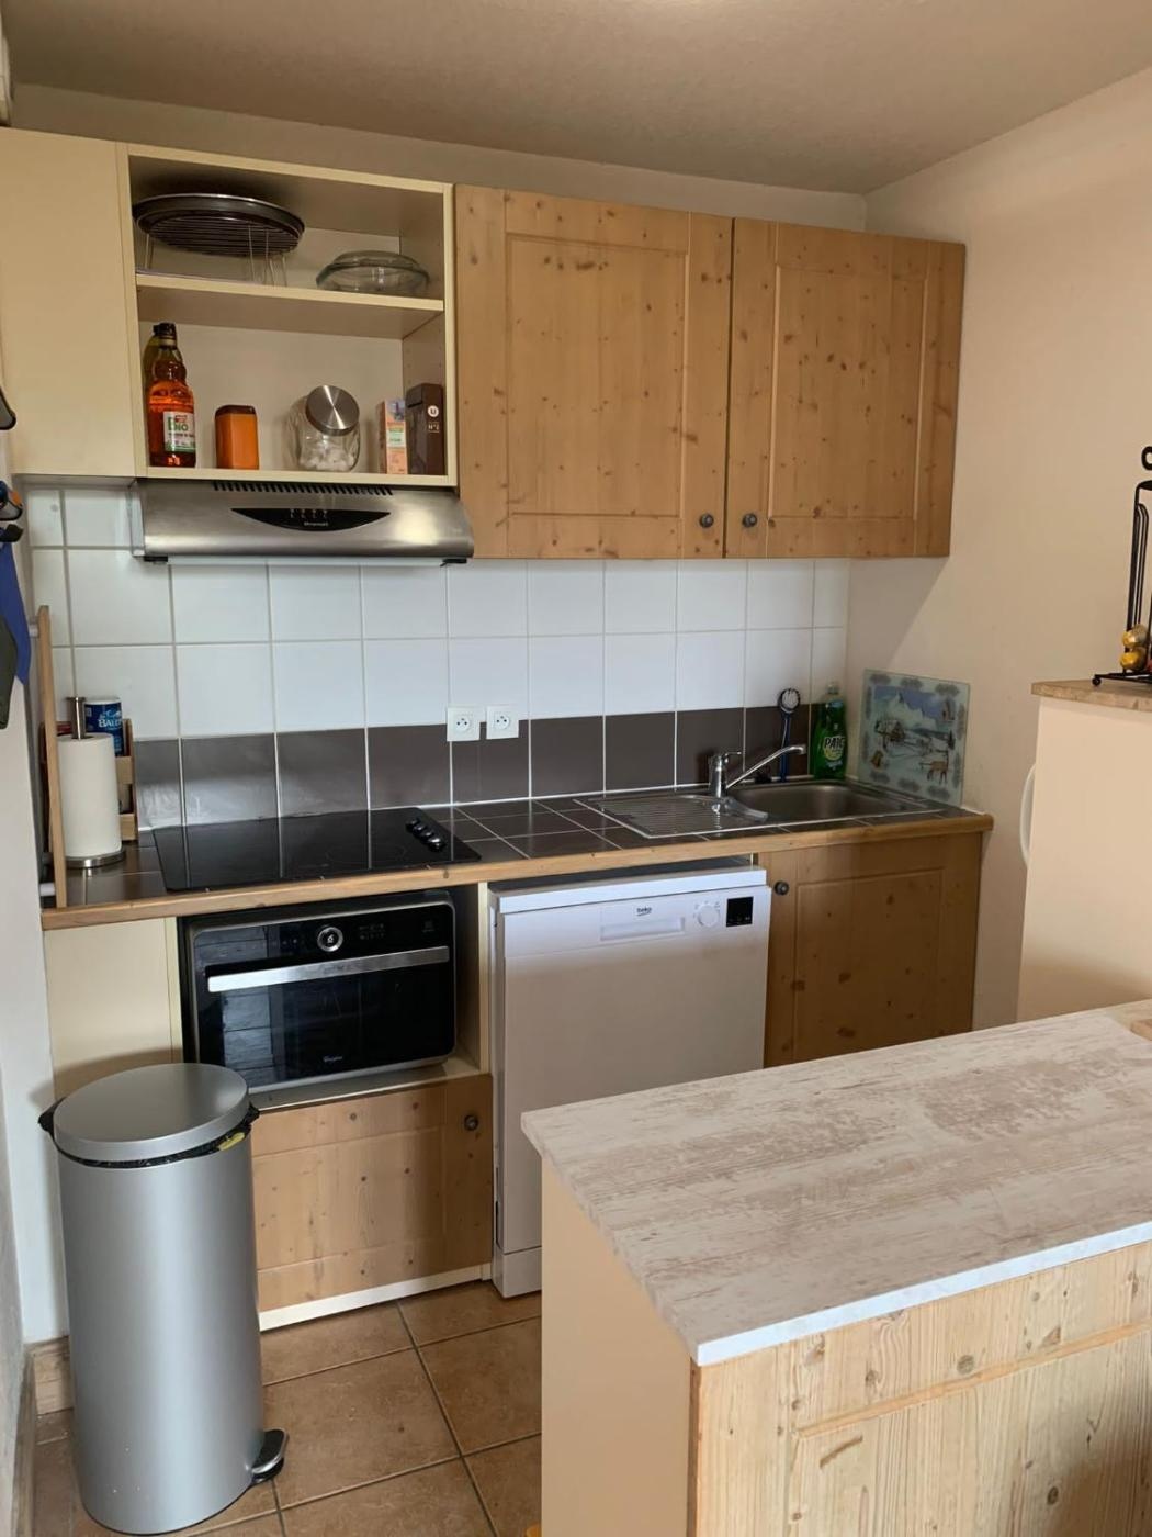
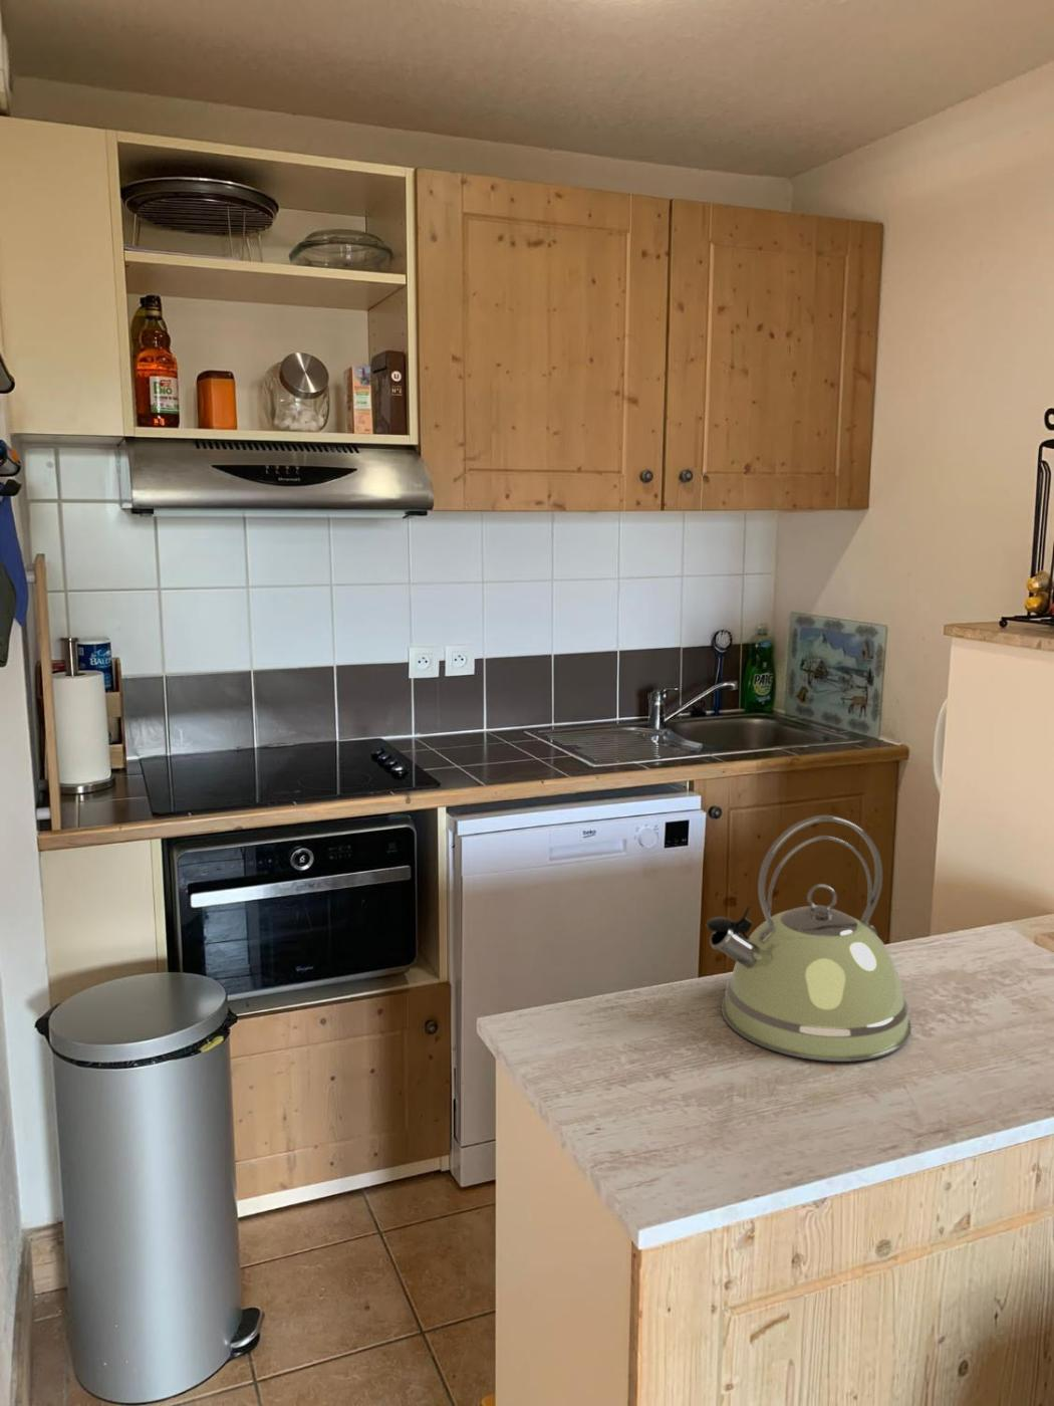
+ kettle (807, 918)
